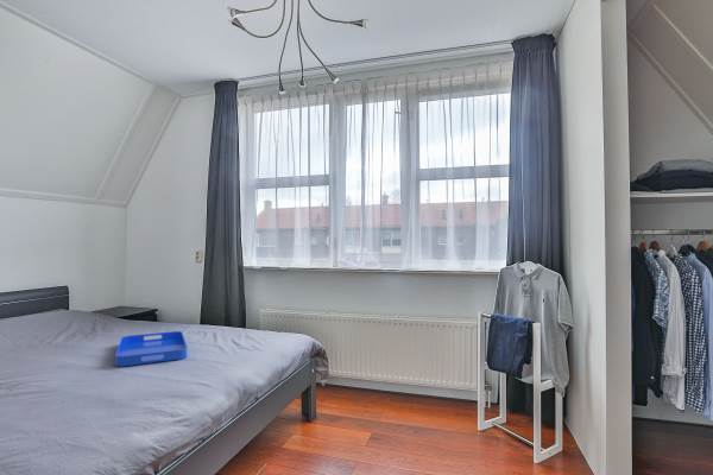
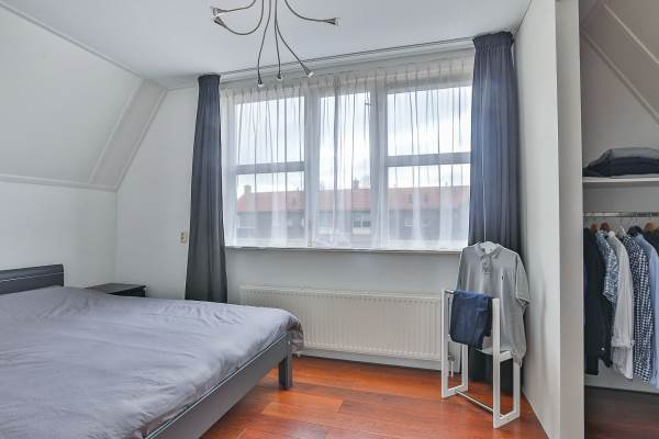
- serving tray (152, 347)
